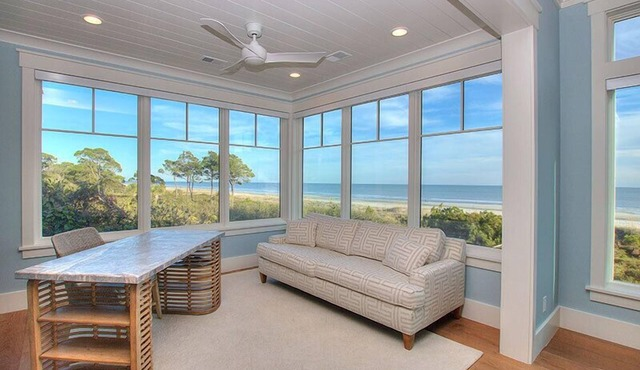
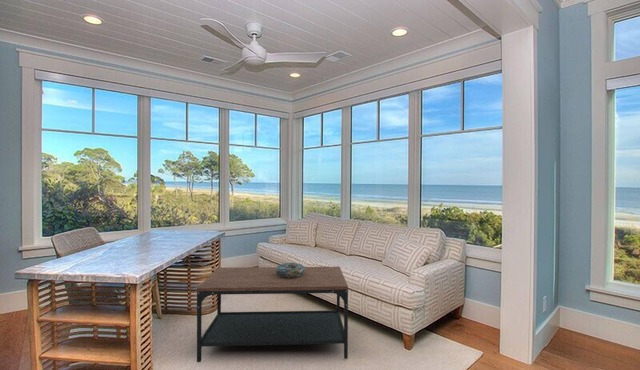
+ coffee table (276, 311)
+ decorative bowl (290, 269)
